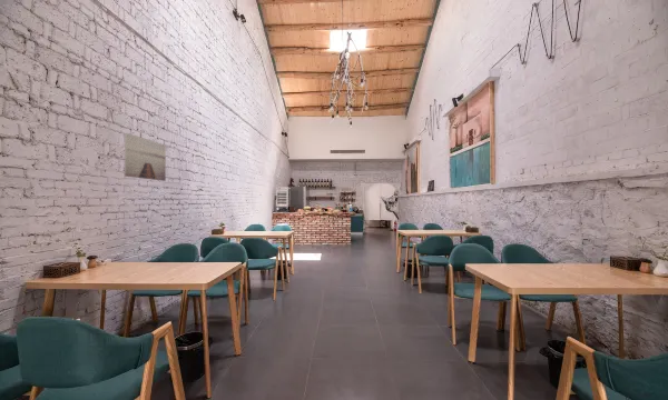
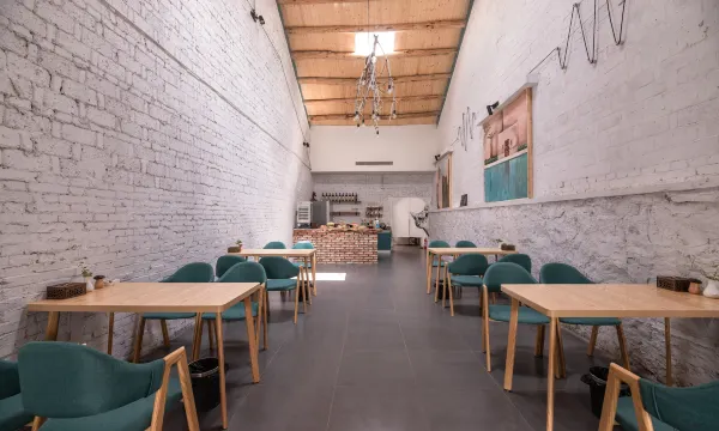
- wall art (147, 159)
